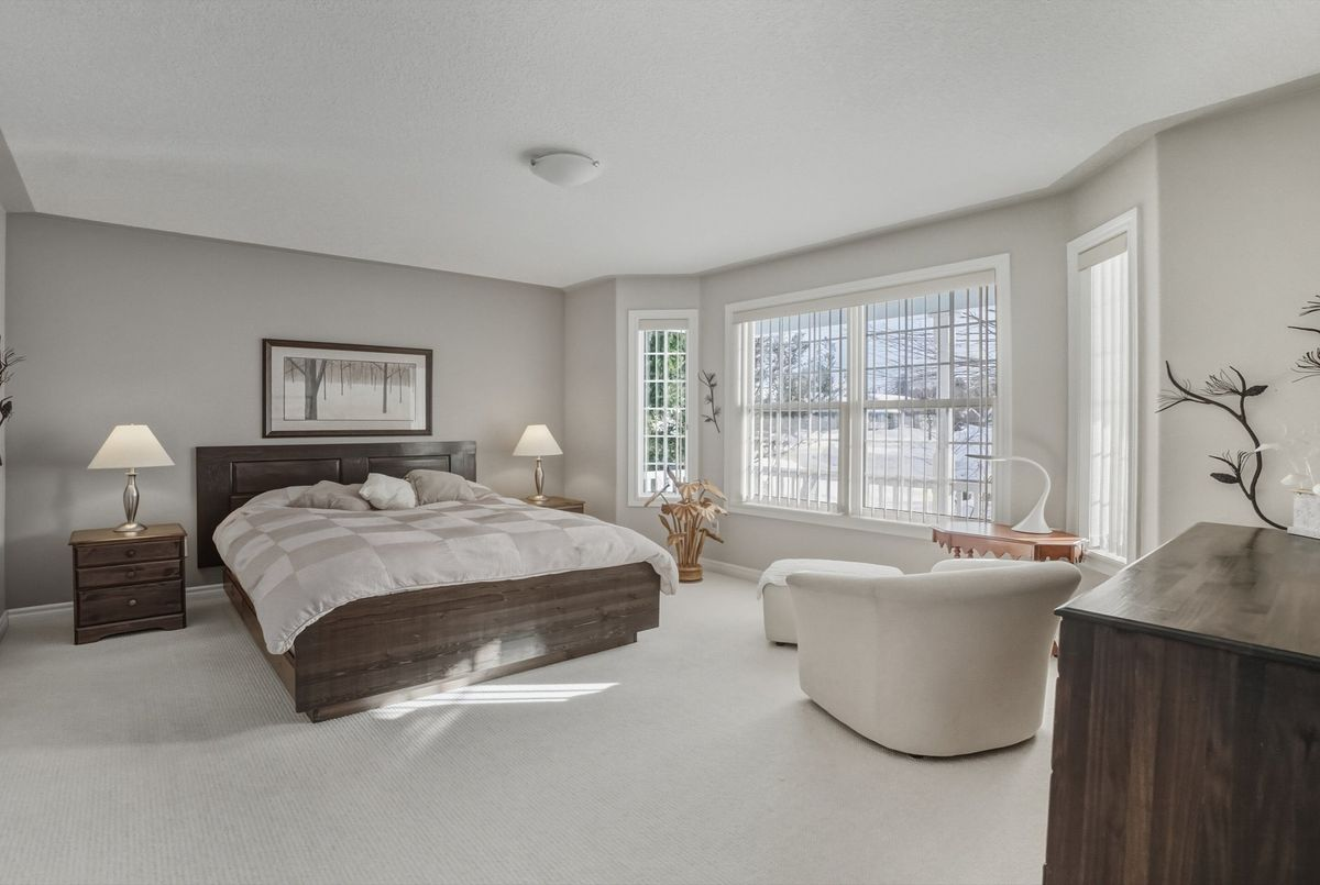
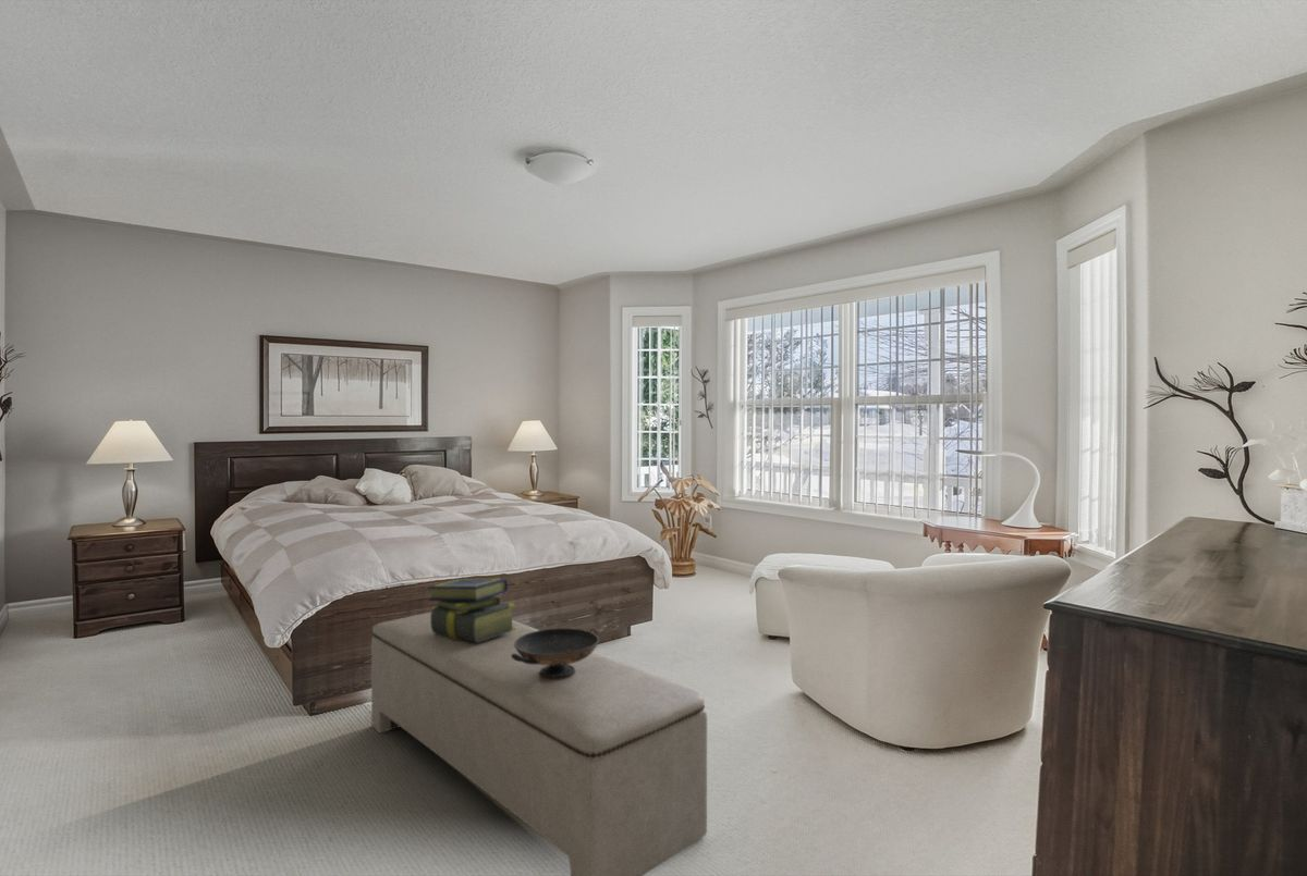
+ bench (513, 711)
+ stack of books (469, 606)
+ decorative bowl (557, 655)
